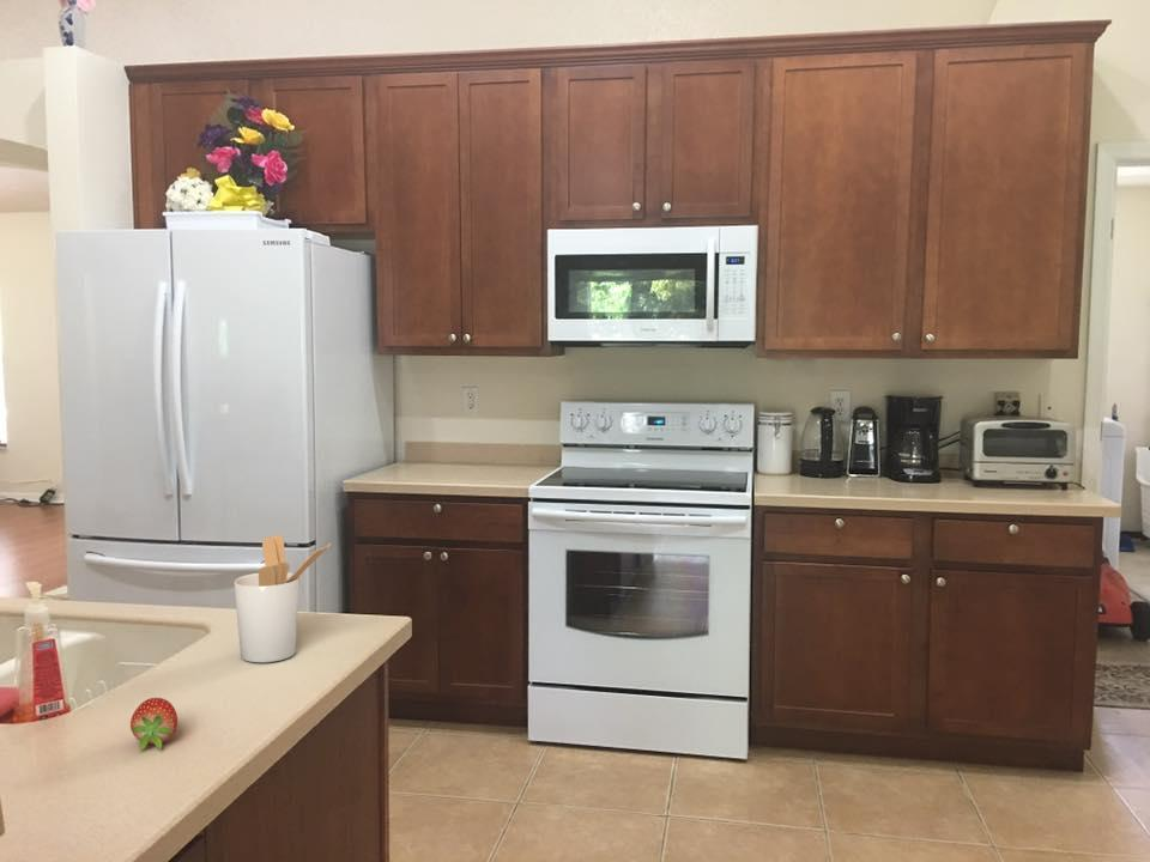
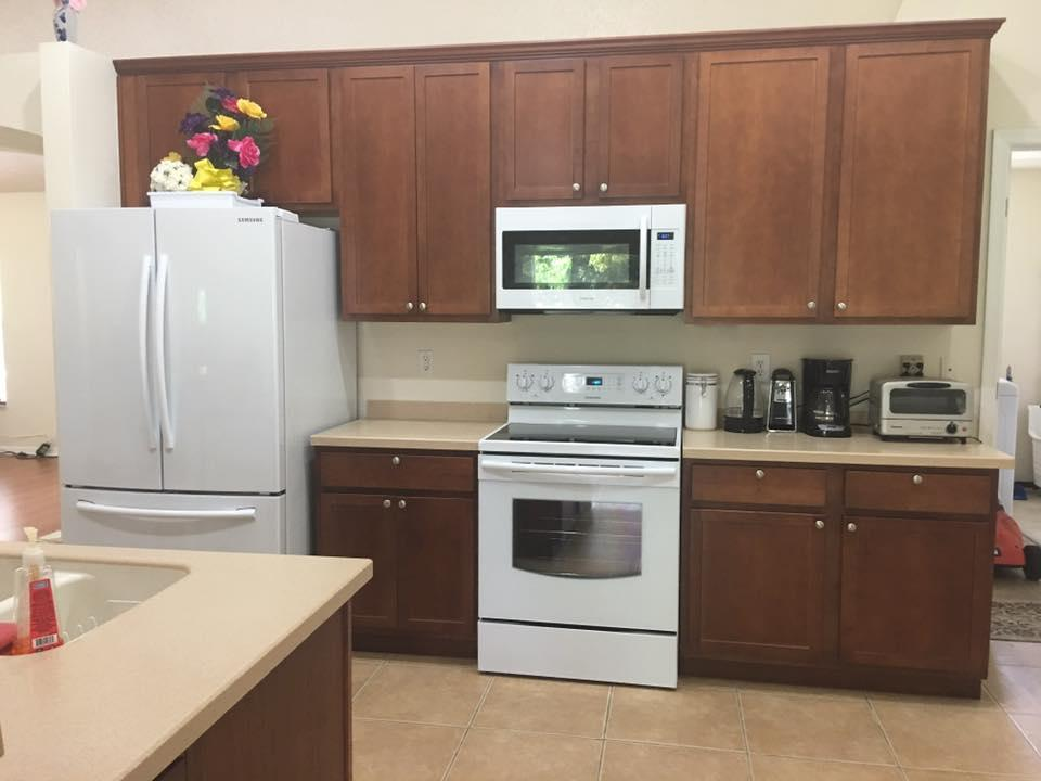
- fruit (155, 720)
- utensil holder (284, 597)
